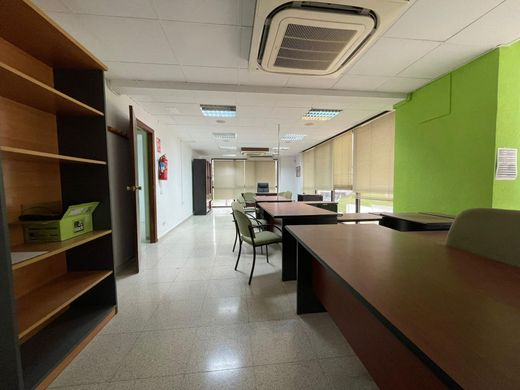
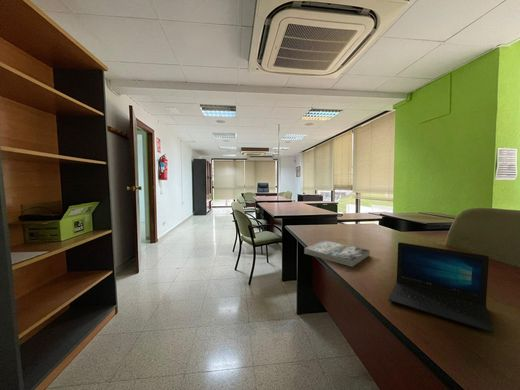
+ laptop (436, 279)
+ book (336, 251)
